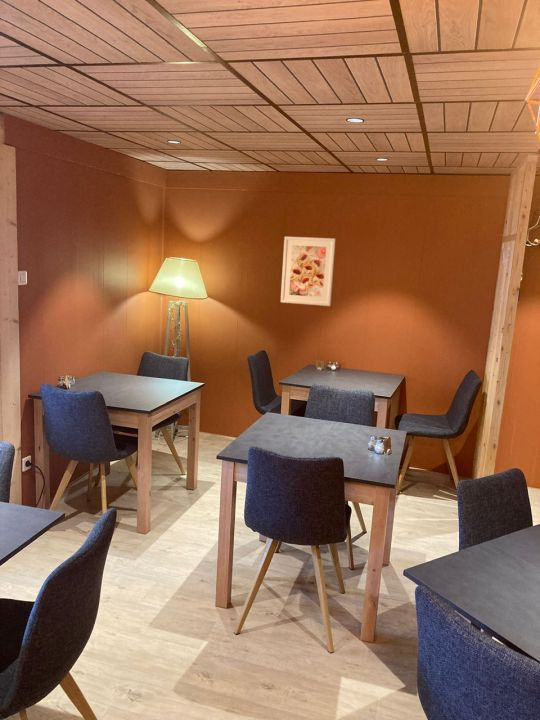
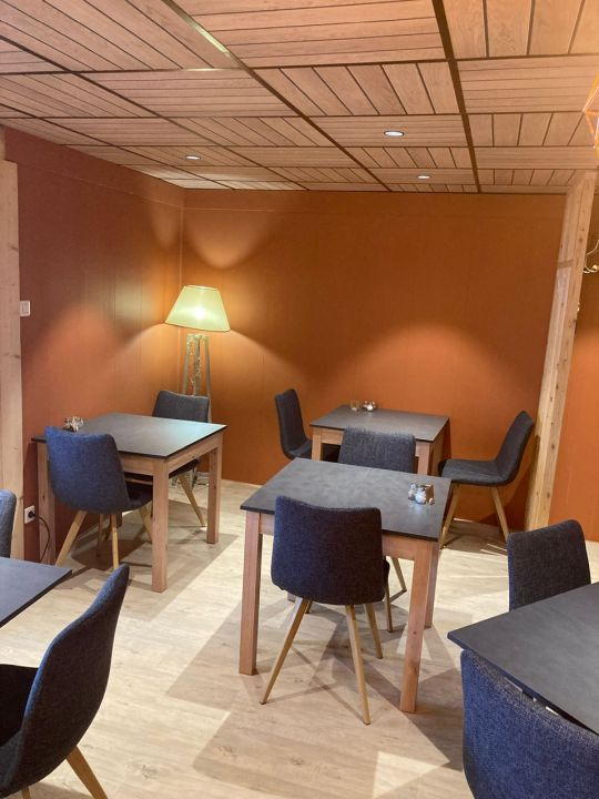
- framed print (307, 271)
